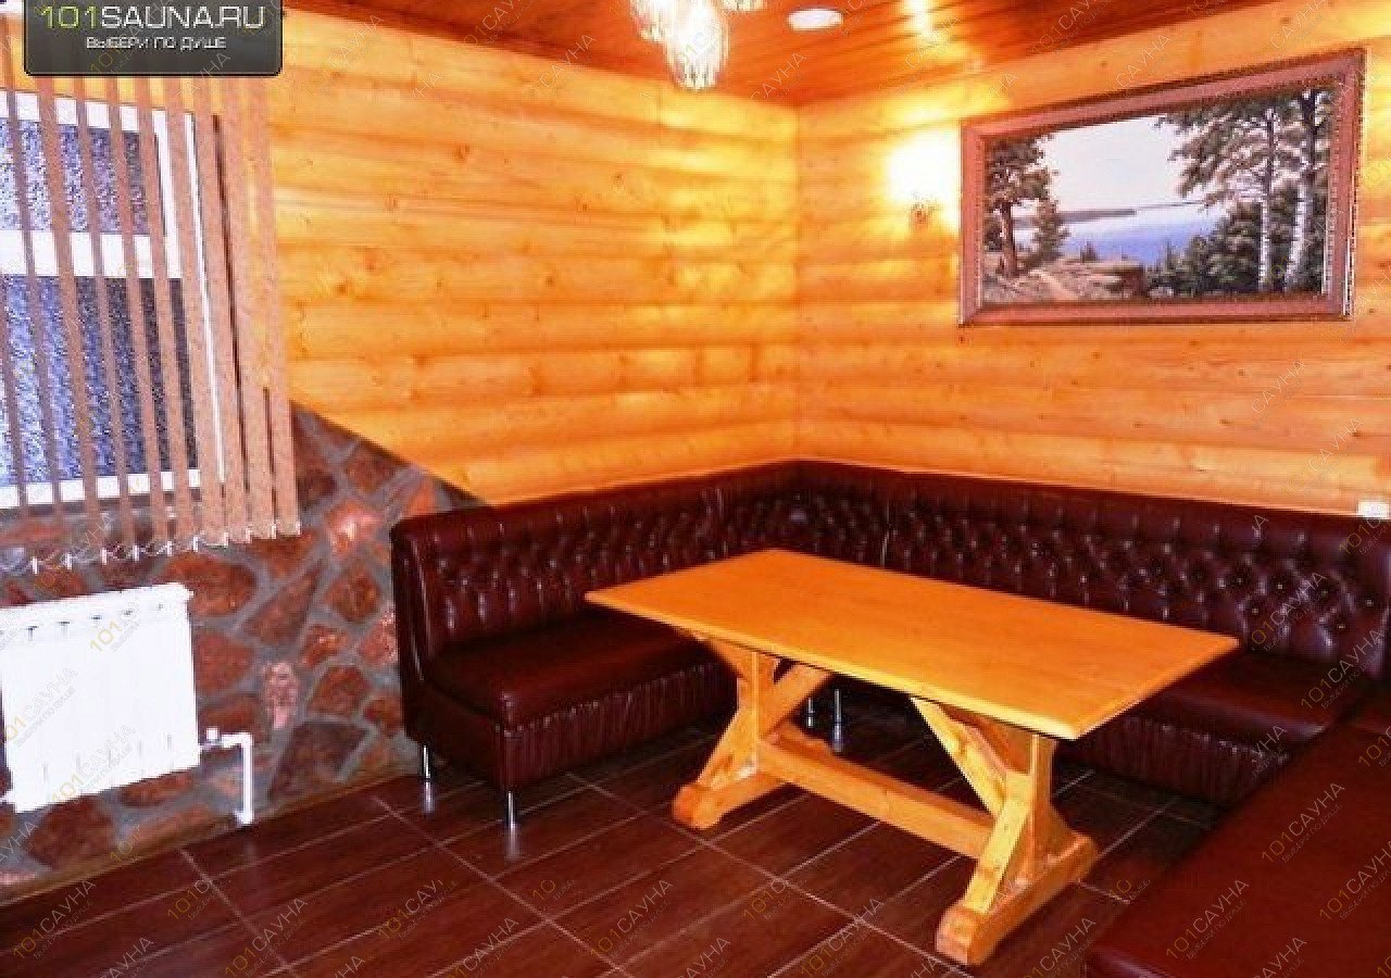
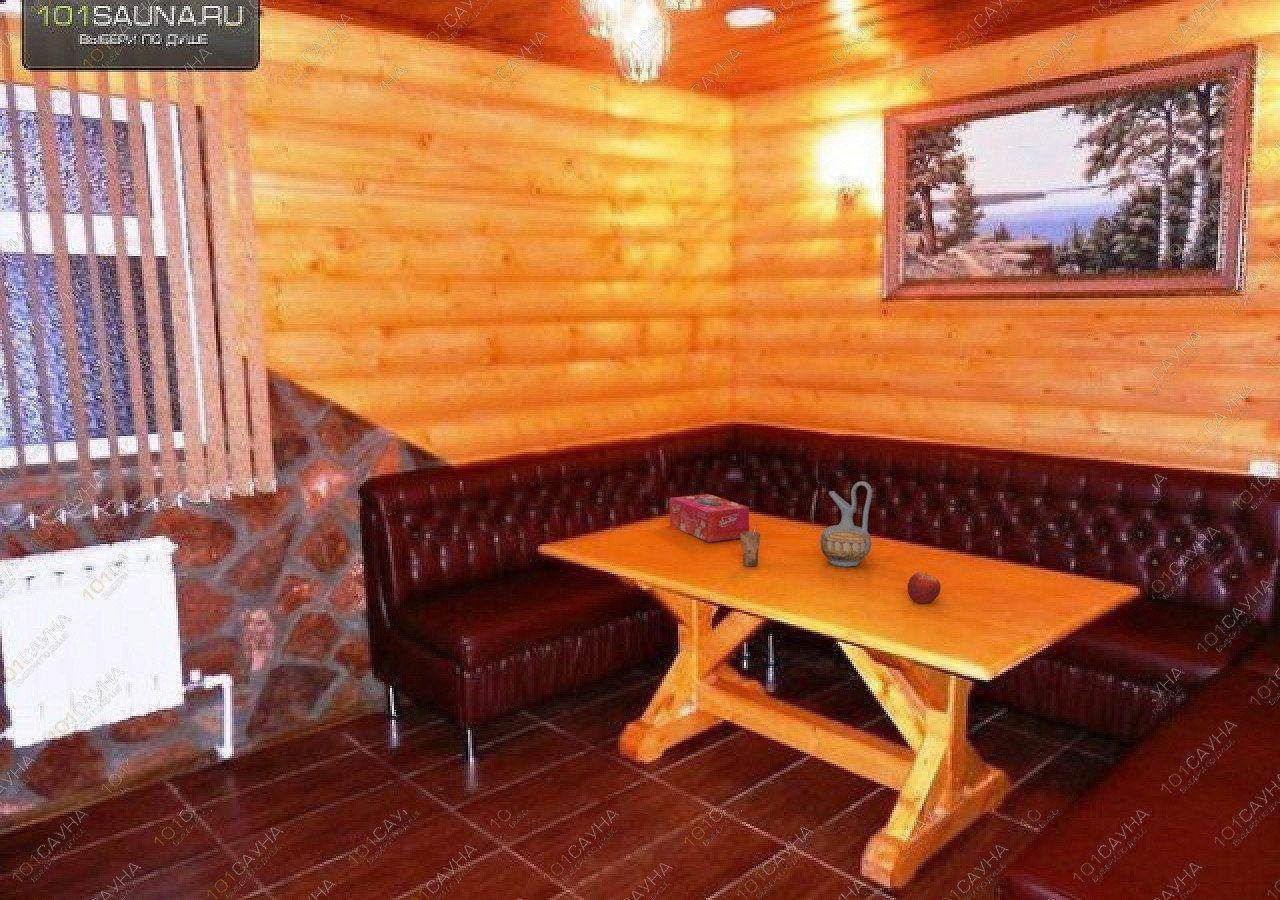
+ fruit (923, 587)
+ tissue box (708, 516)
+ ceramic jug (845, 522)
+ cup (750, 544)
